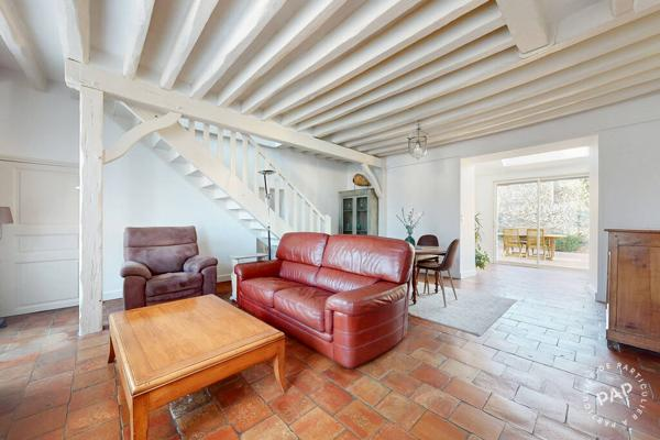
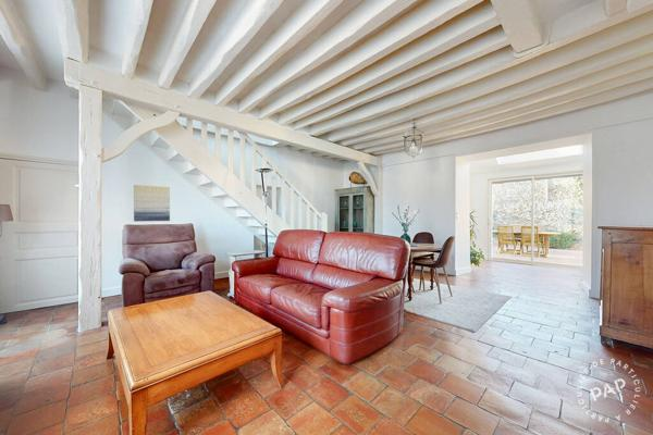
+ wall art (152, 203)
